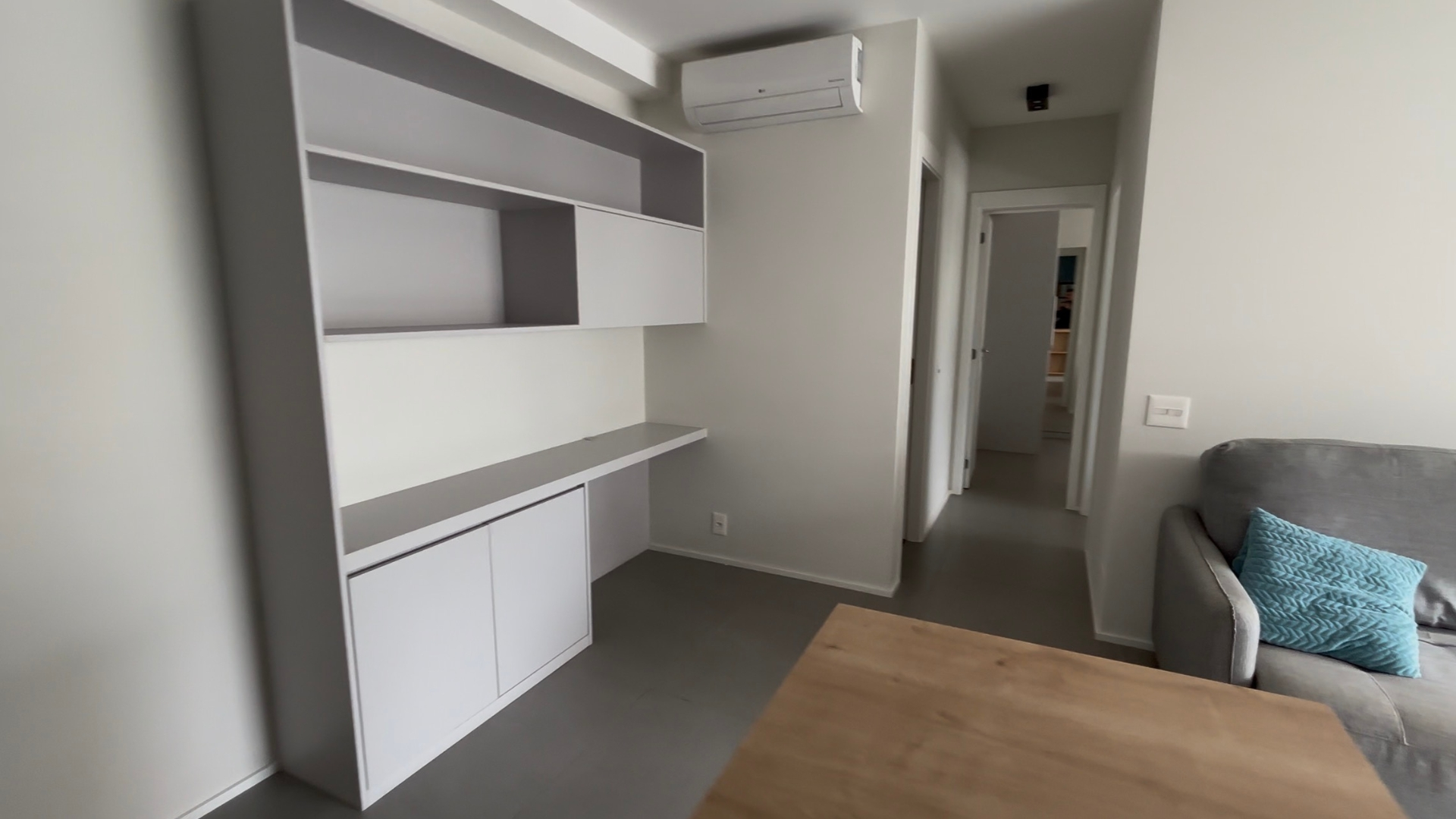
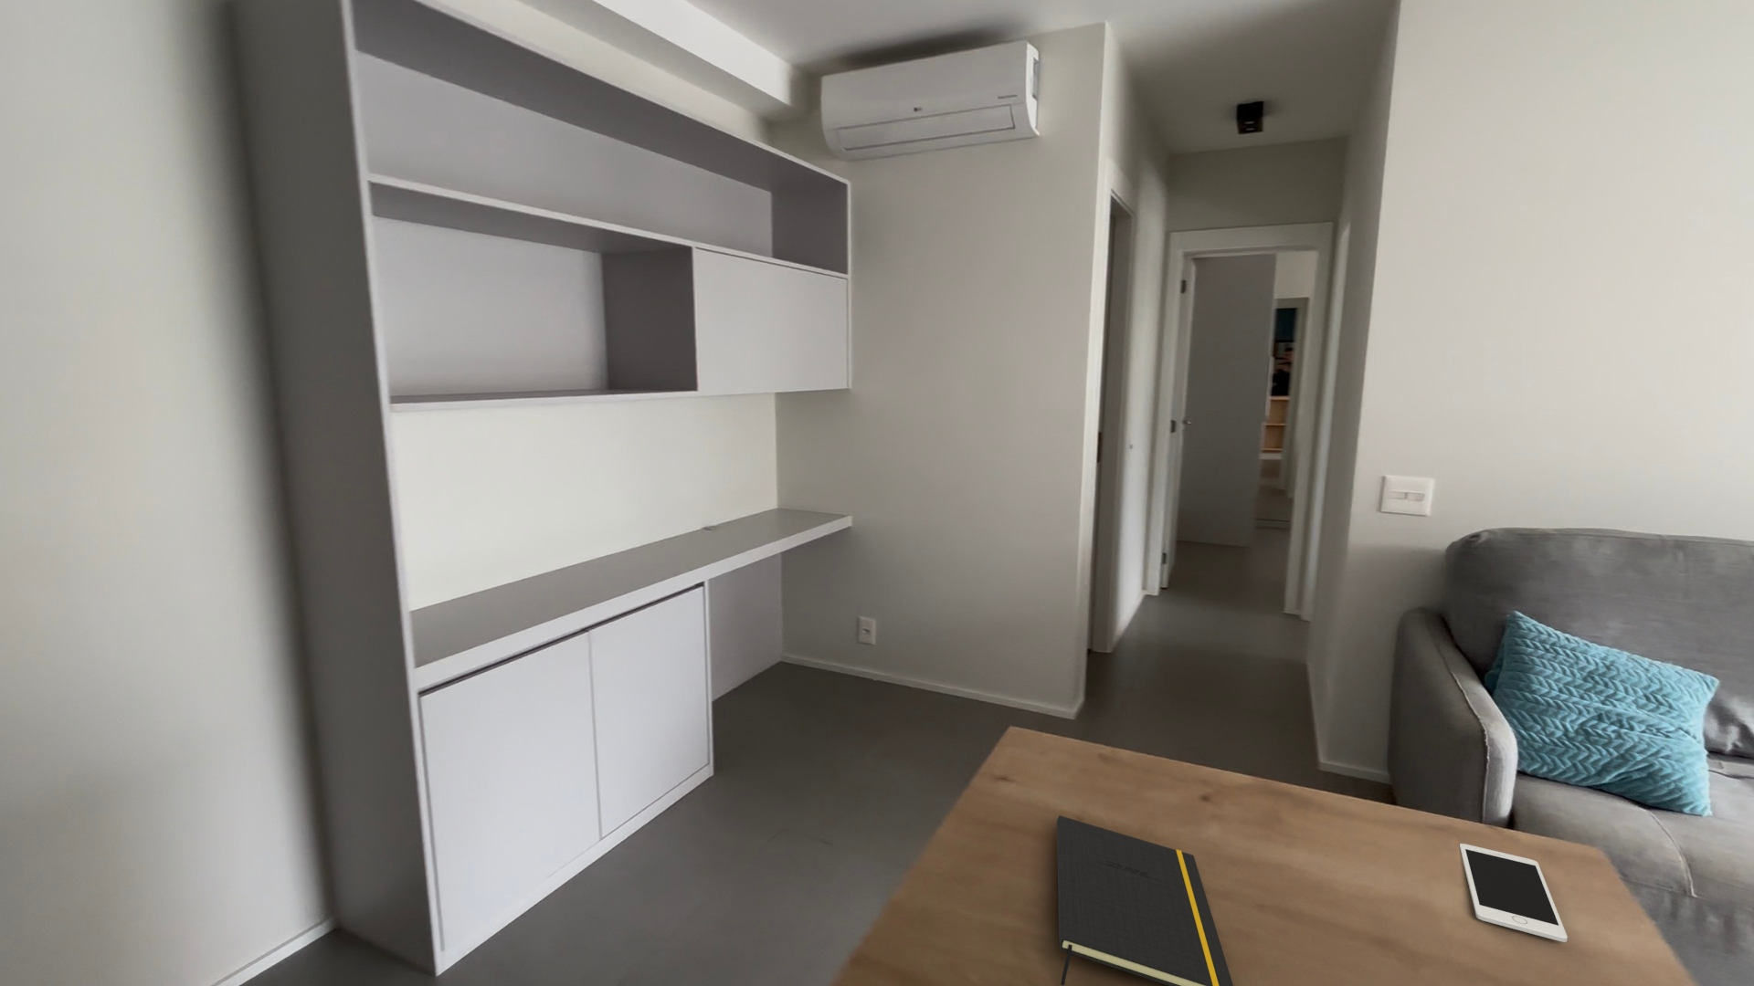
+ notepad (1132, 897)
+ cell phone (1508, 888)
